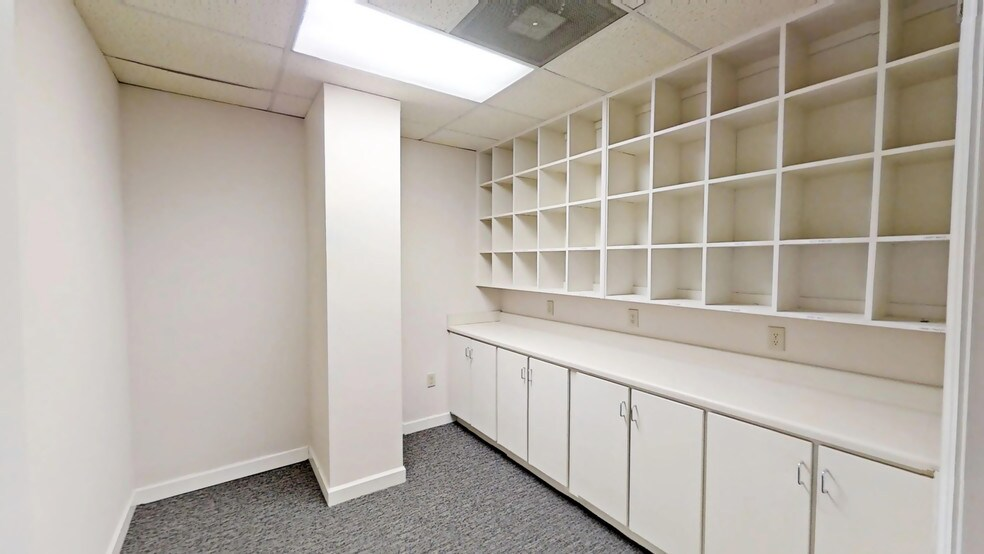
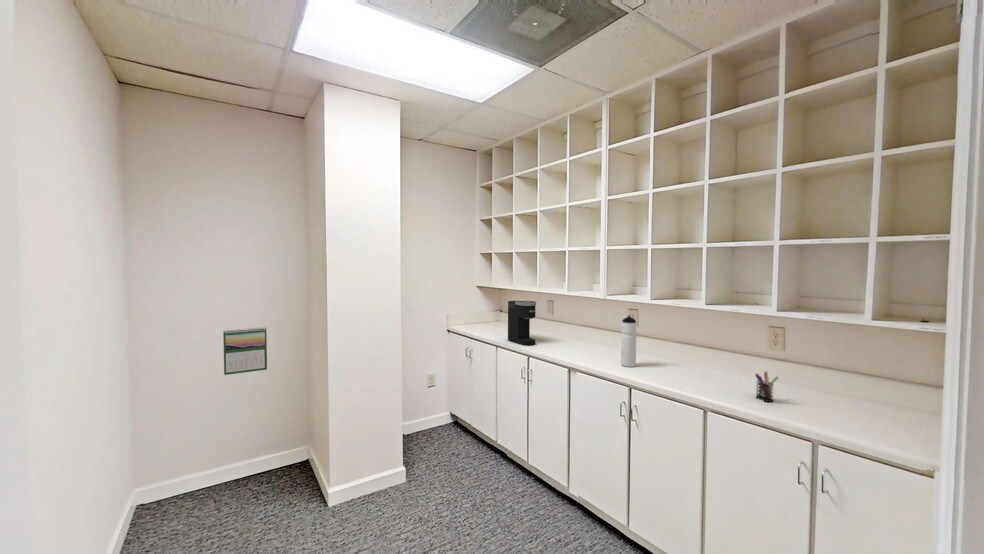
+ water bottle (628, 340)
+ calendar (245, 350)
+ pen holder (766, 385)
+ coffee maker (521, 321)
